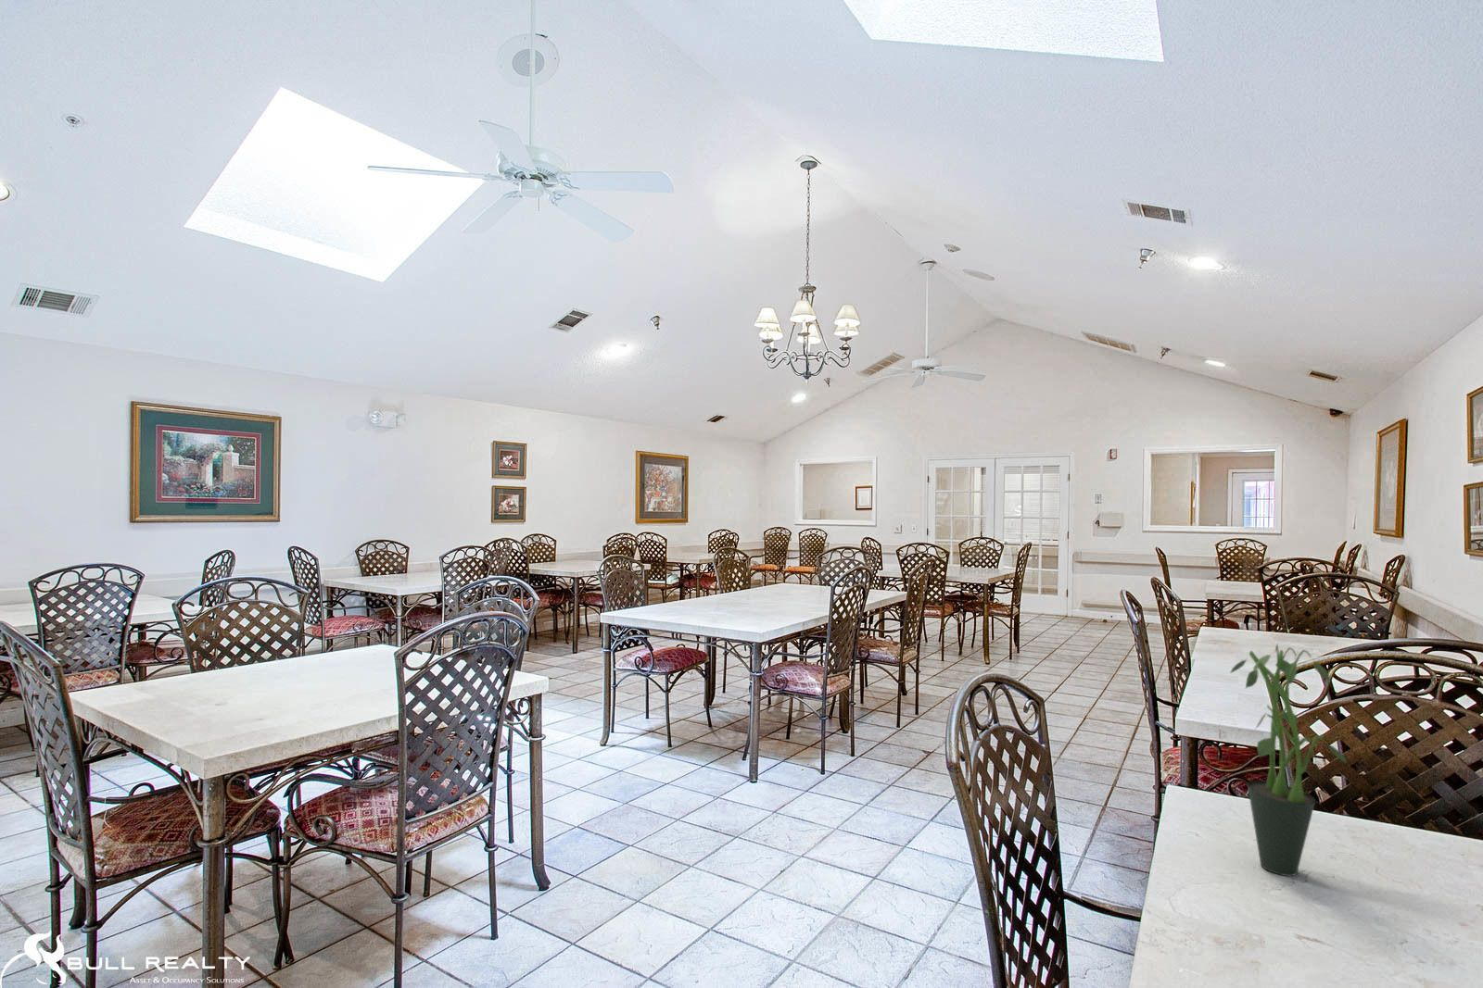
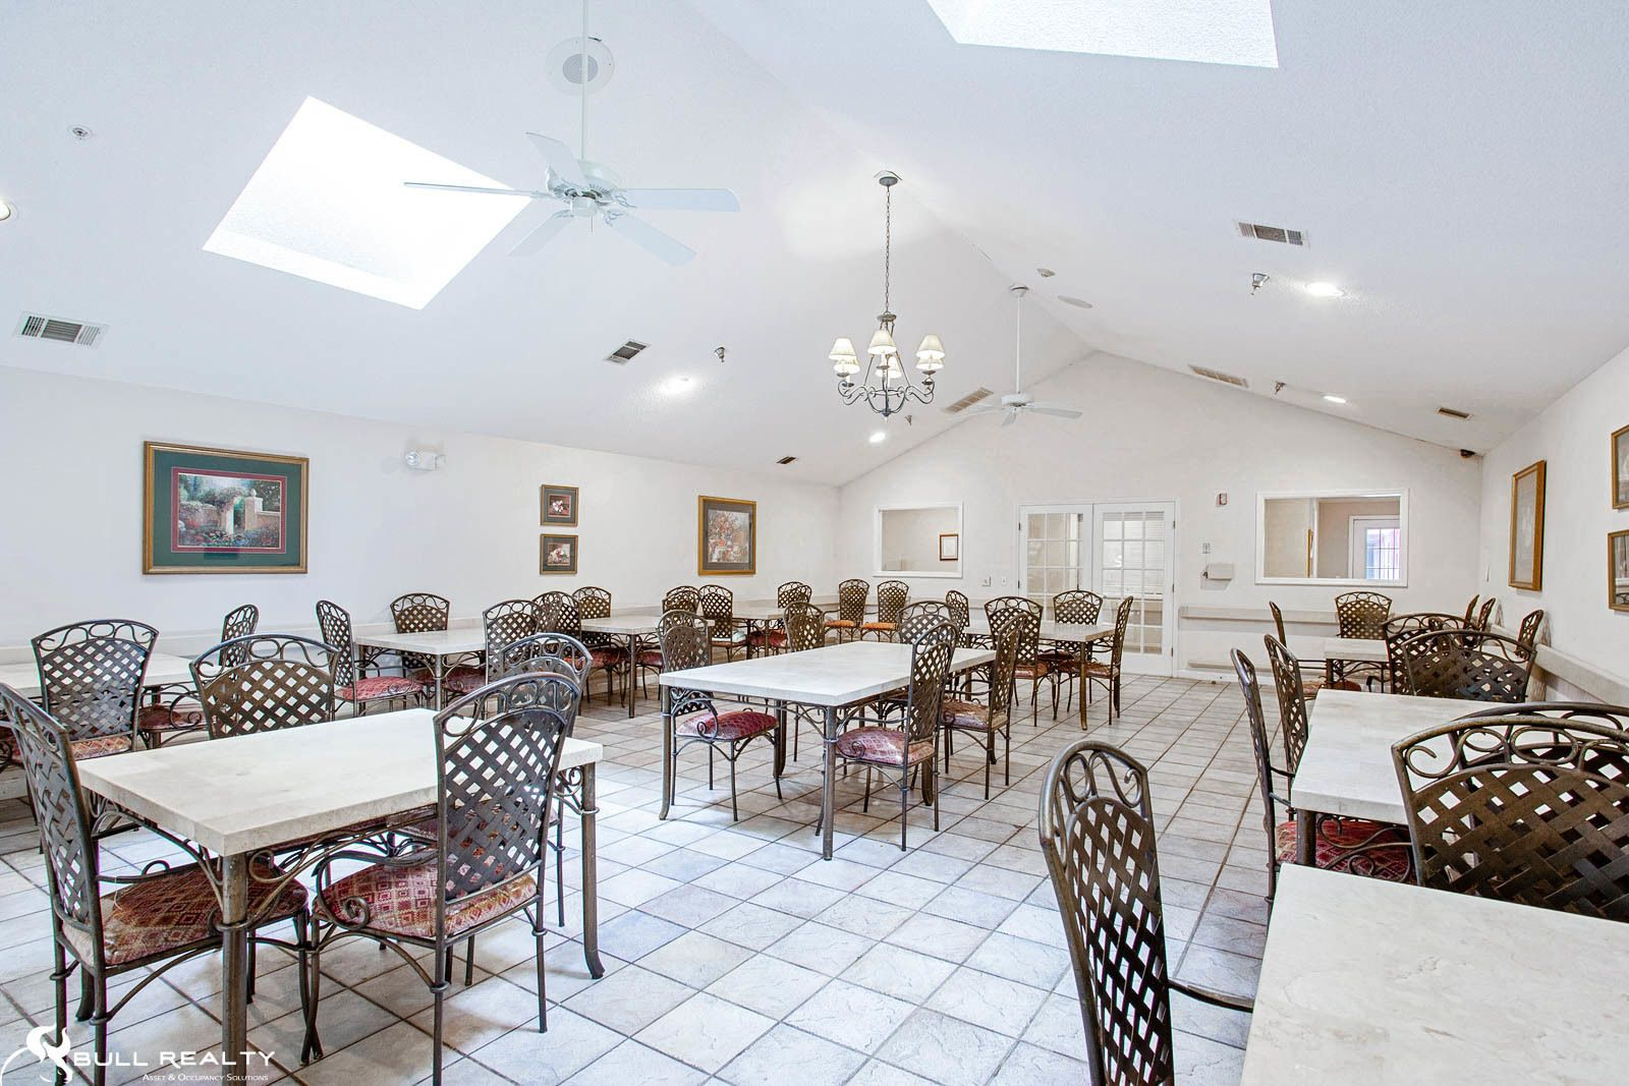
- potted plant (1280, 754)
